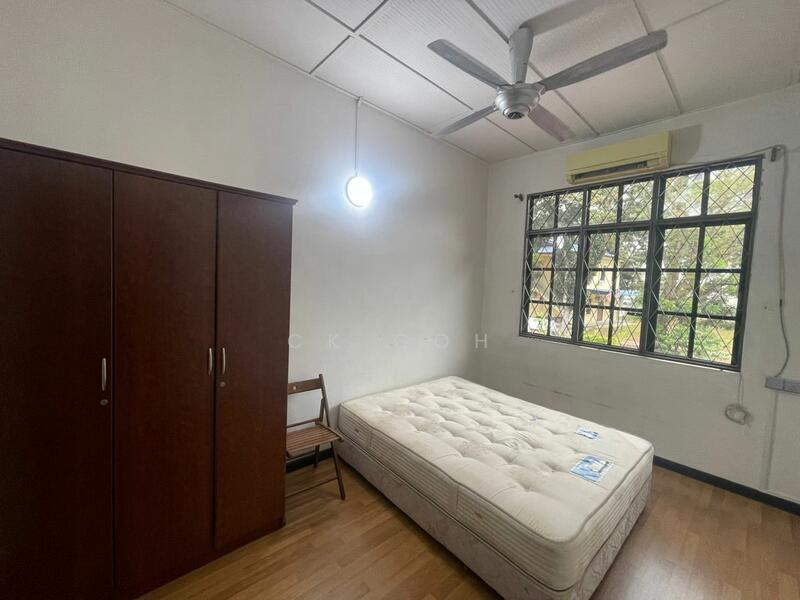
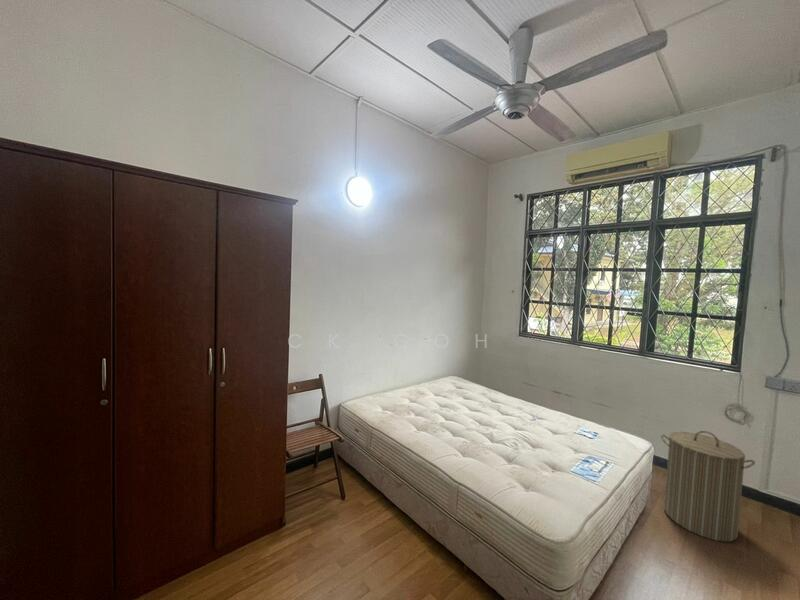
+ laundry hamper (702, 476)
